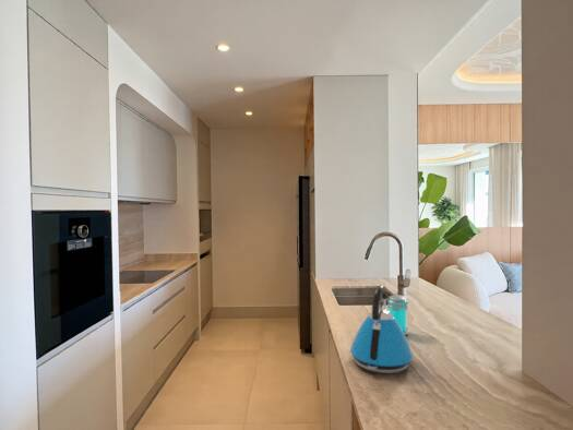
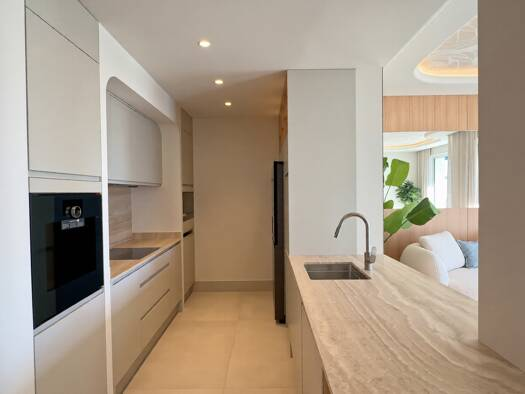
- kettle (380, 323)
- jar (397, 314)
